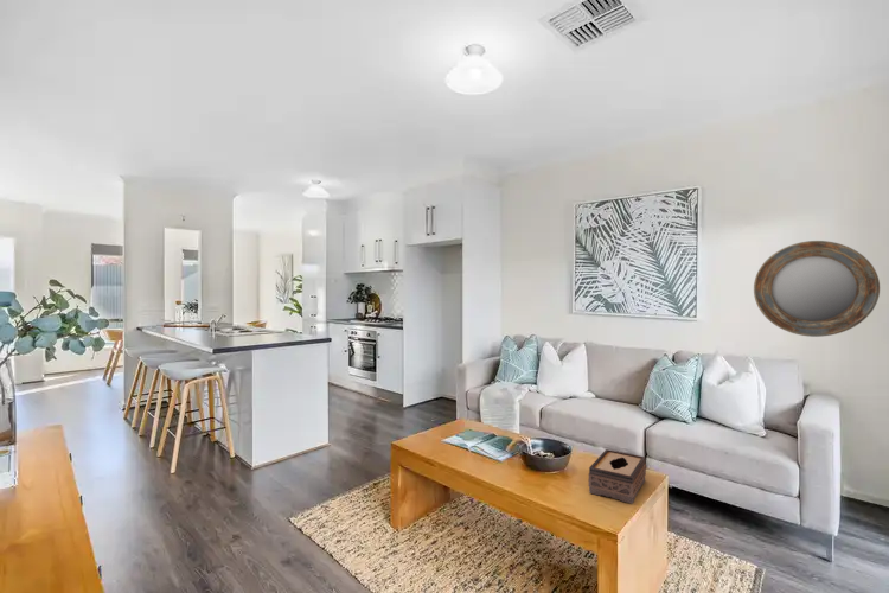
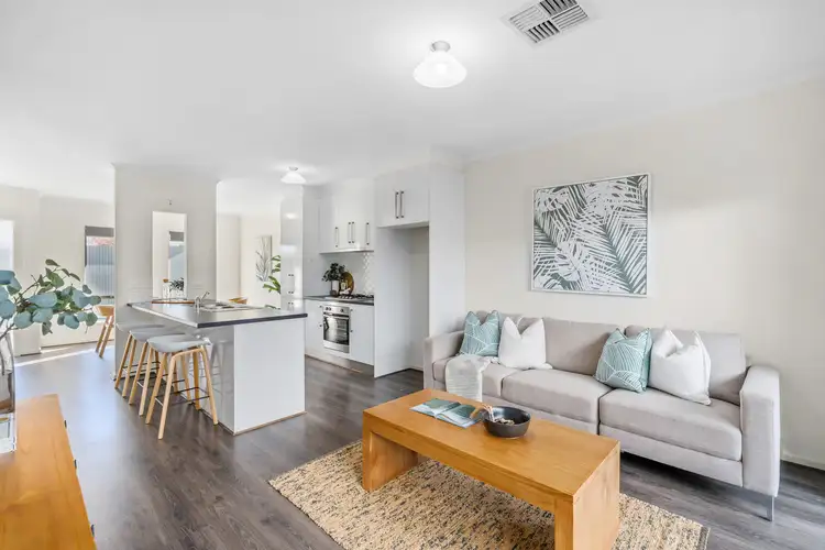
- home mirror (812, 288)
- tissue box (618, 473)
